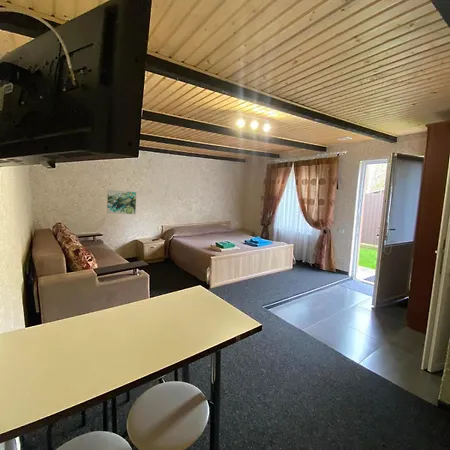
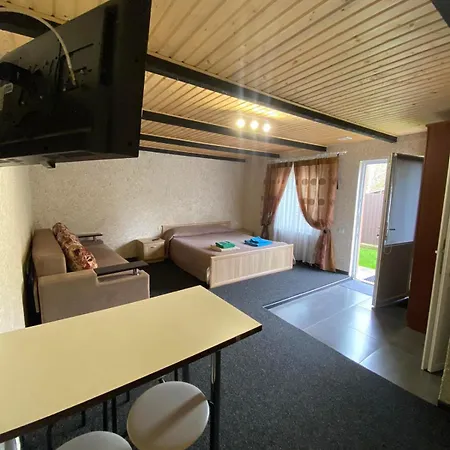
- wall art (121, 202)
